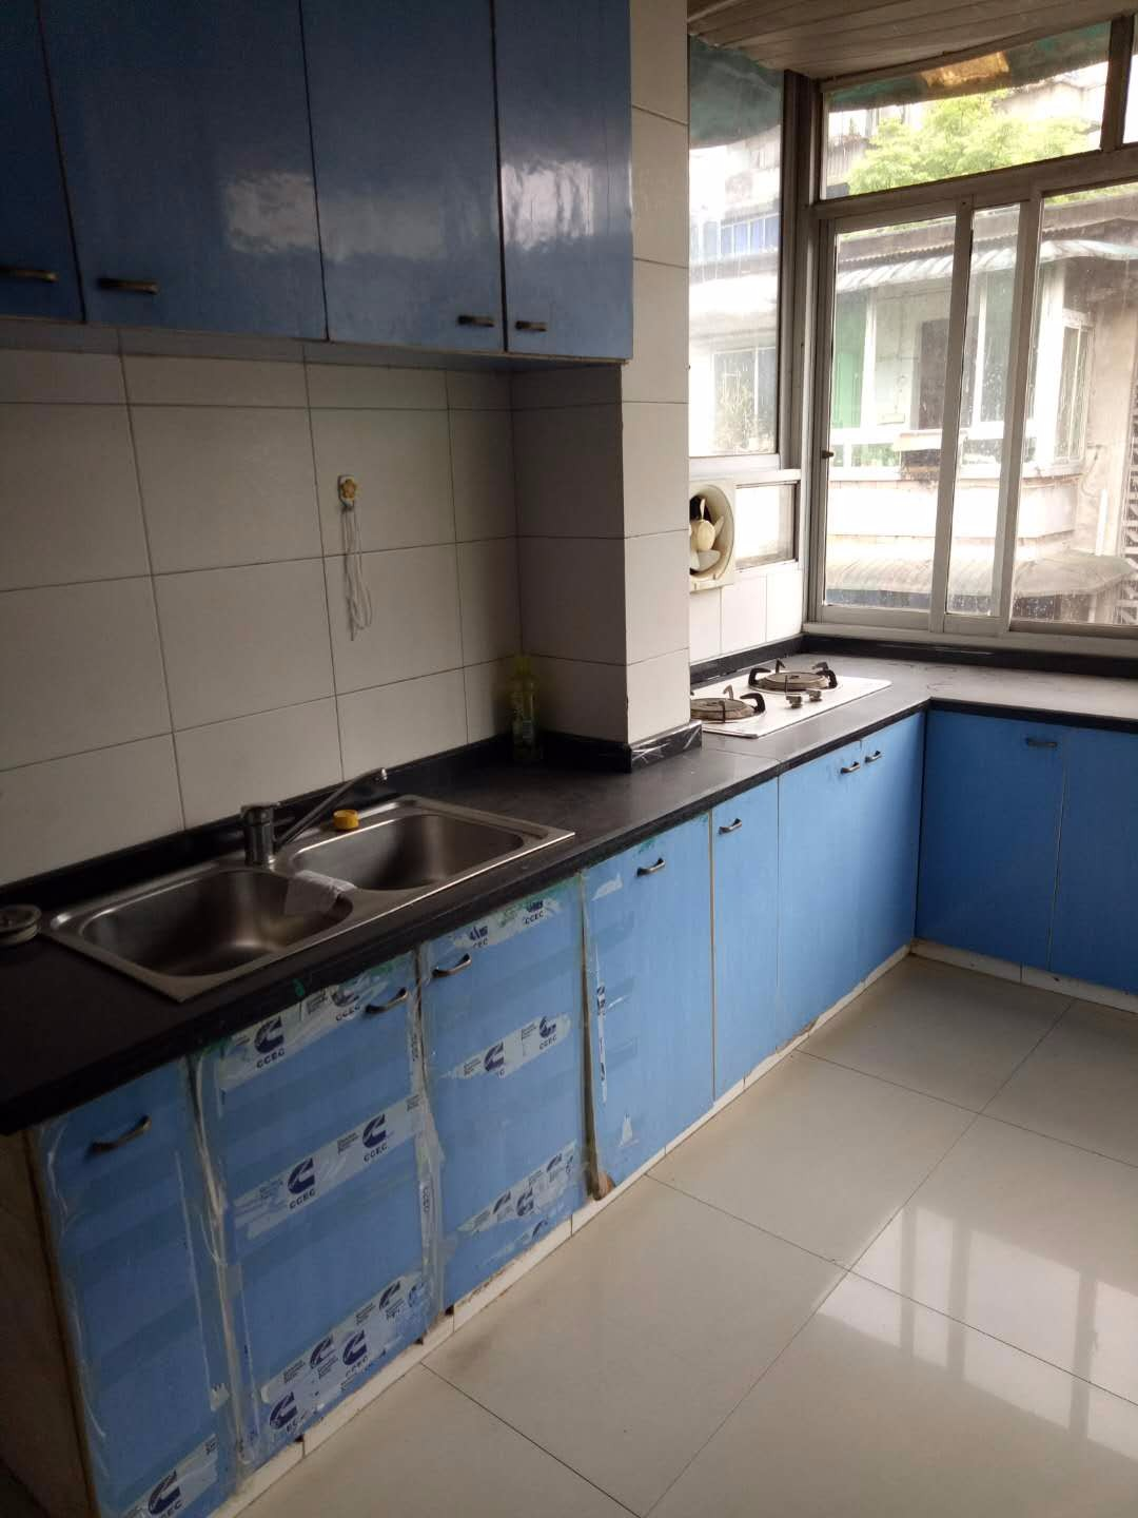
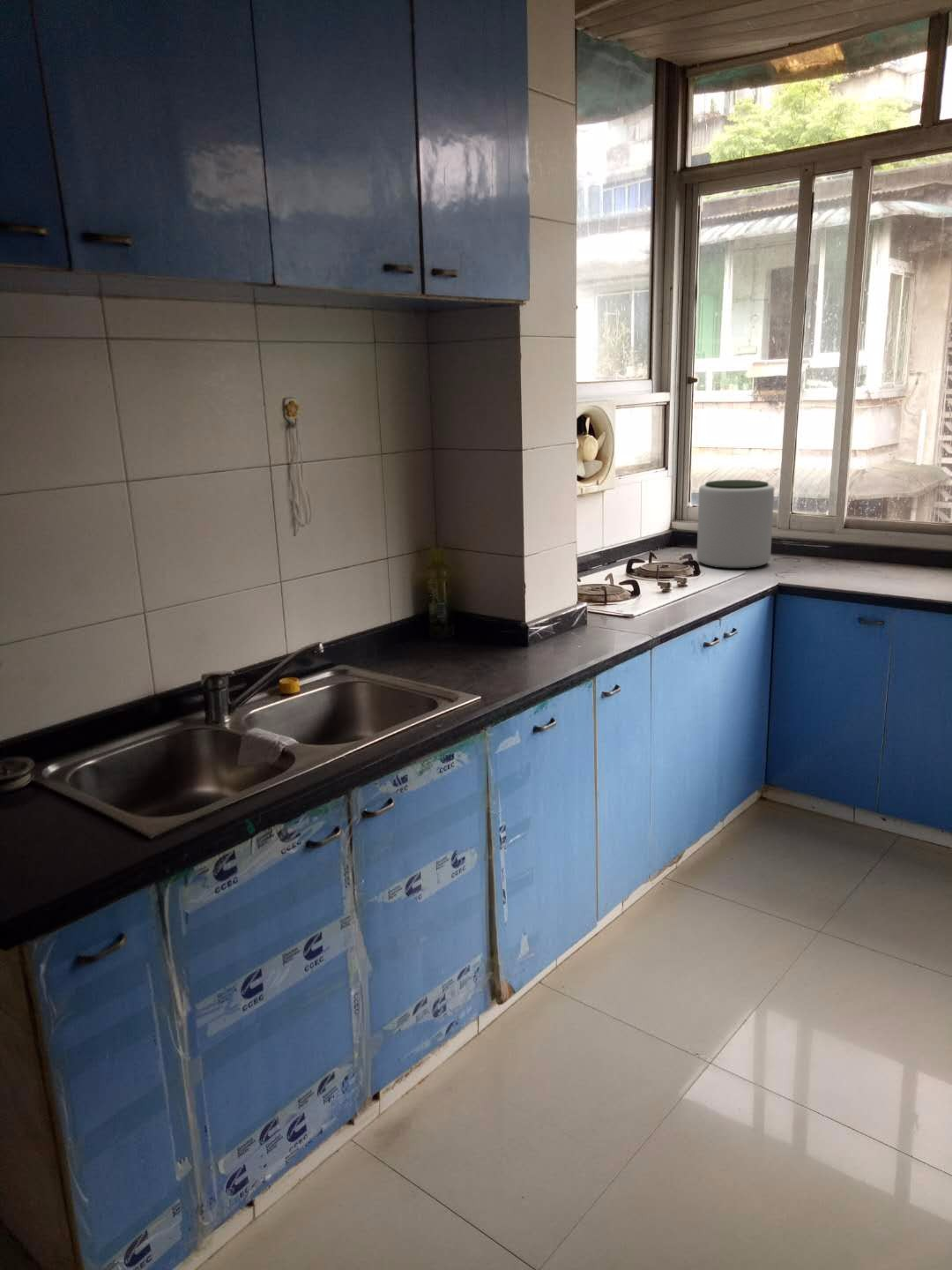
+ plant pot (734, 523)
